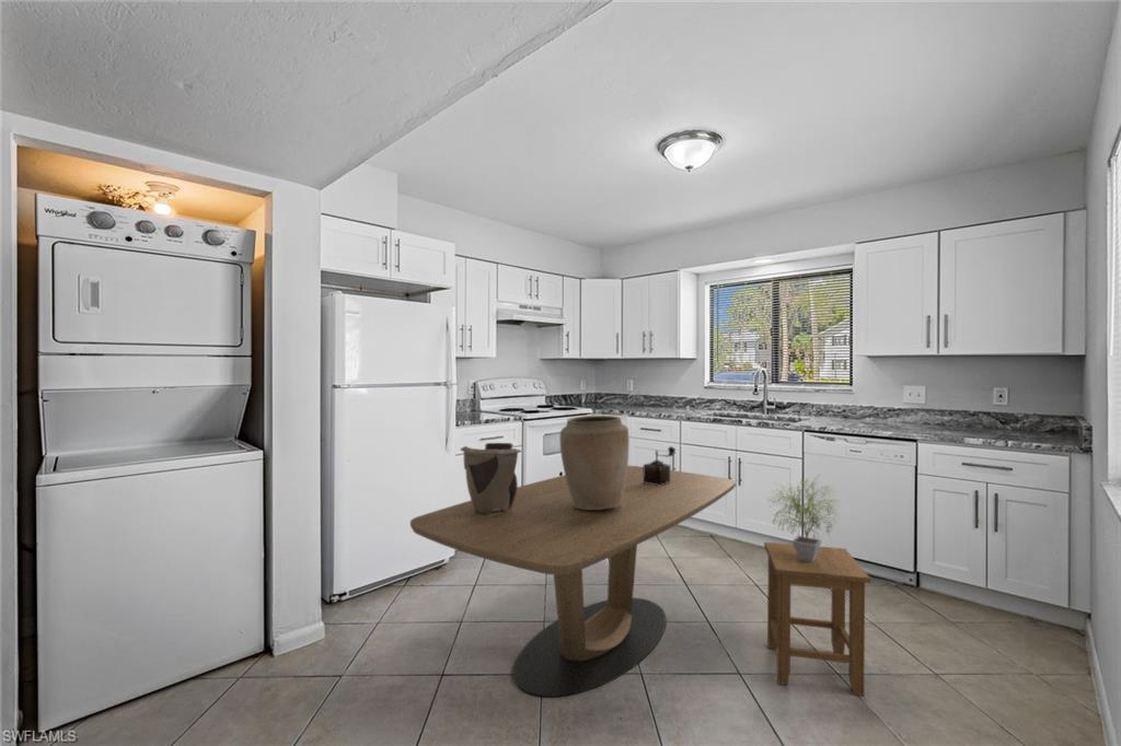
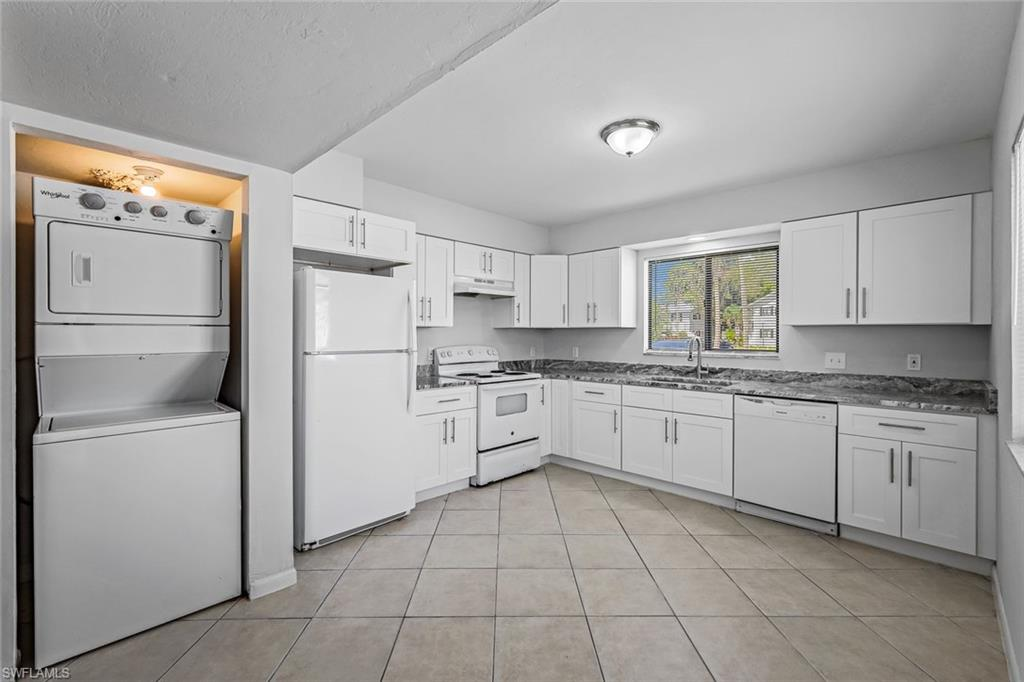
- decorative bowl (490, 477)
- potted plant (802, 513)
- vase (593, 461)
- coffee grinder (660, 464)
- dining table (597, 562)
- stool (811, 619)
